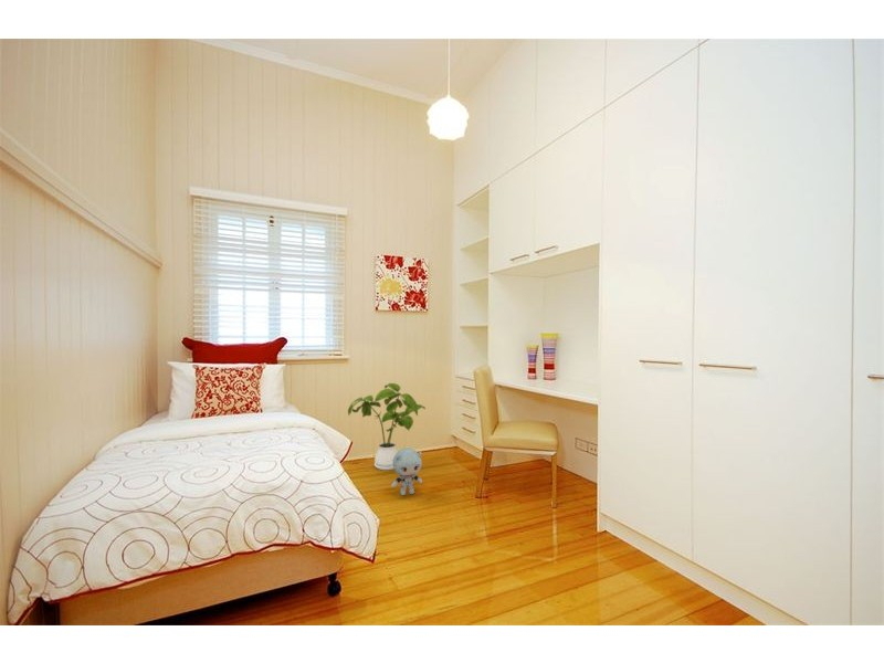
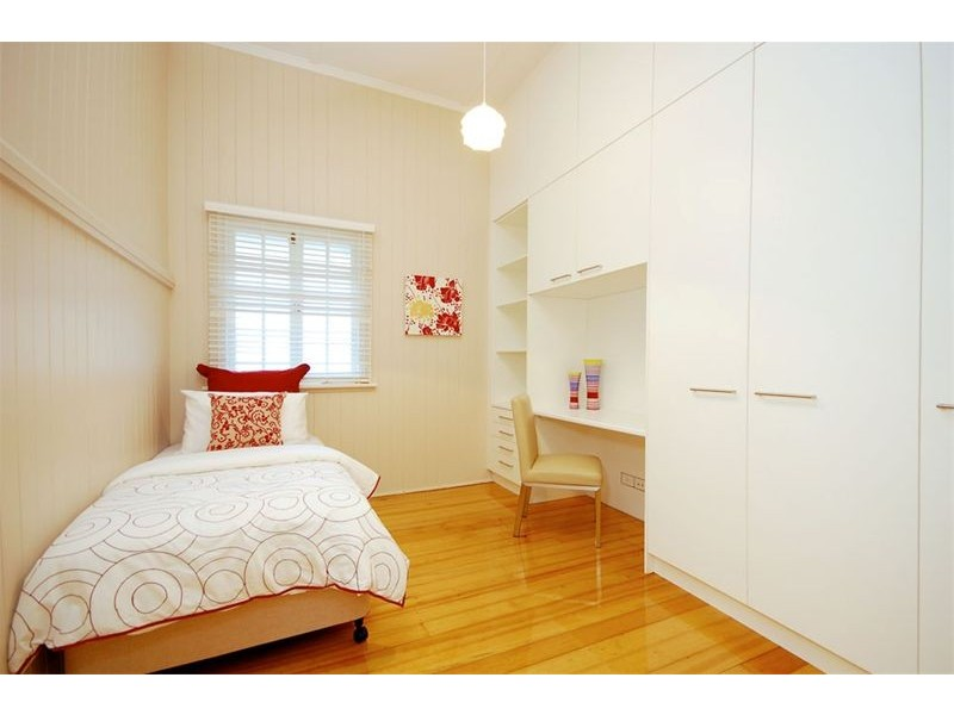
- house plant (394, 425)
- plush toy (407, 471)
